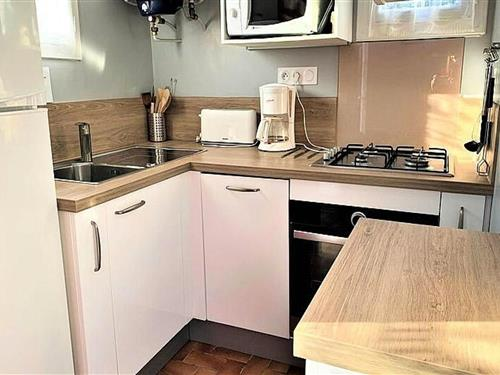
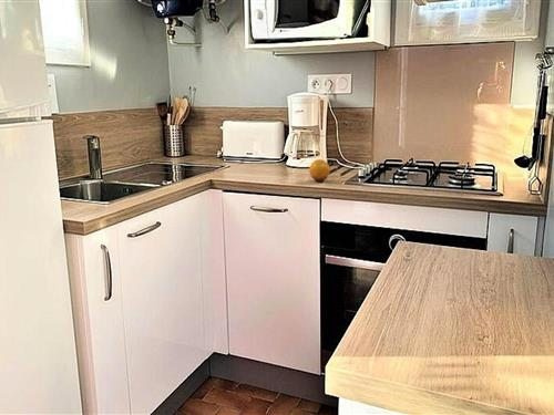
+ fruit (319, 169)
